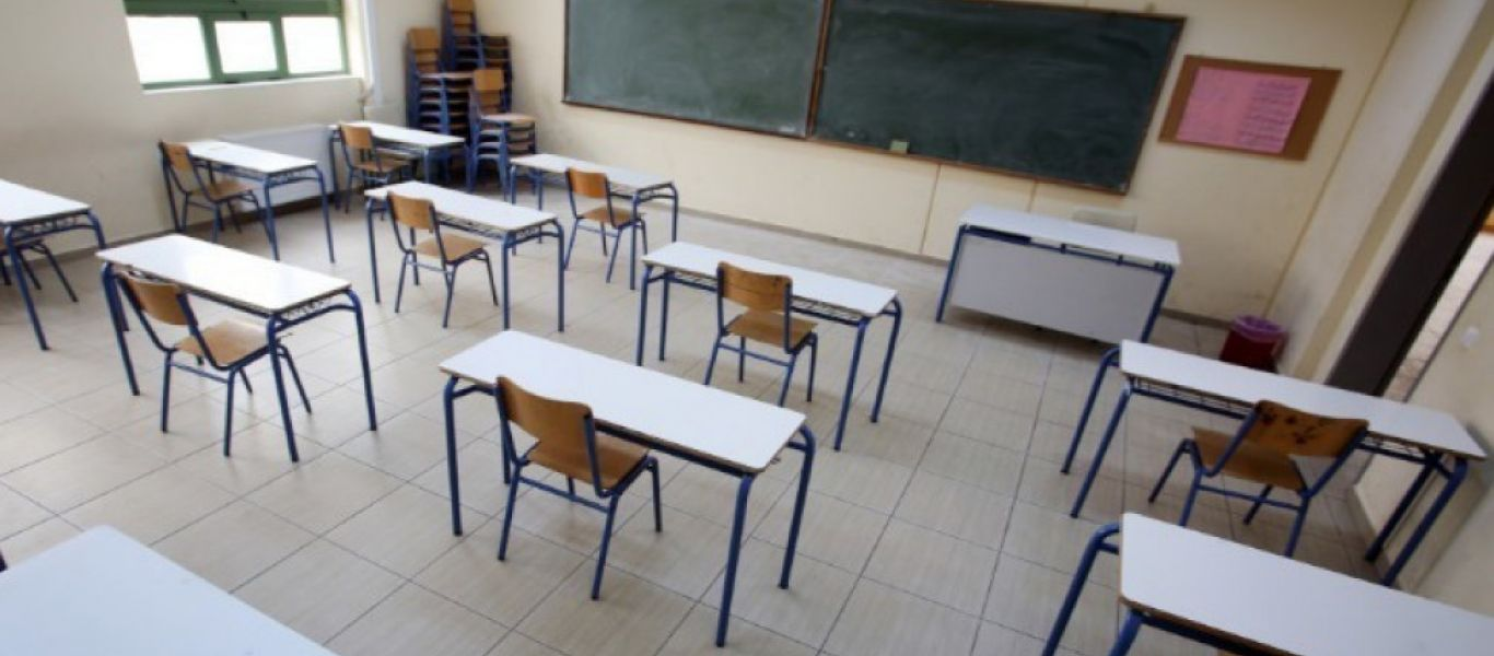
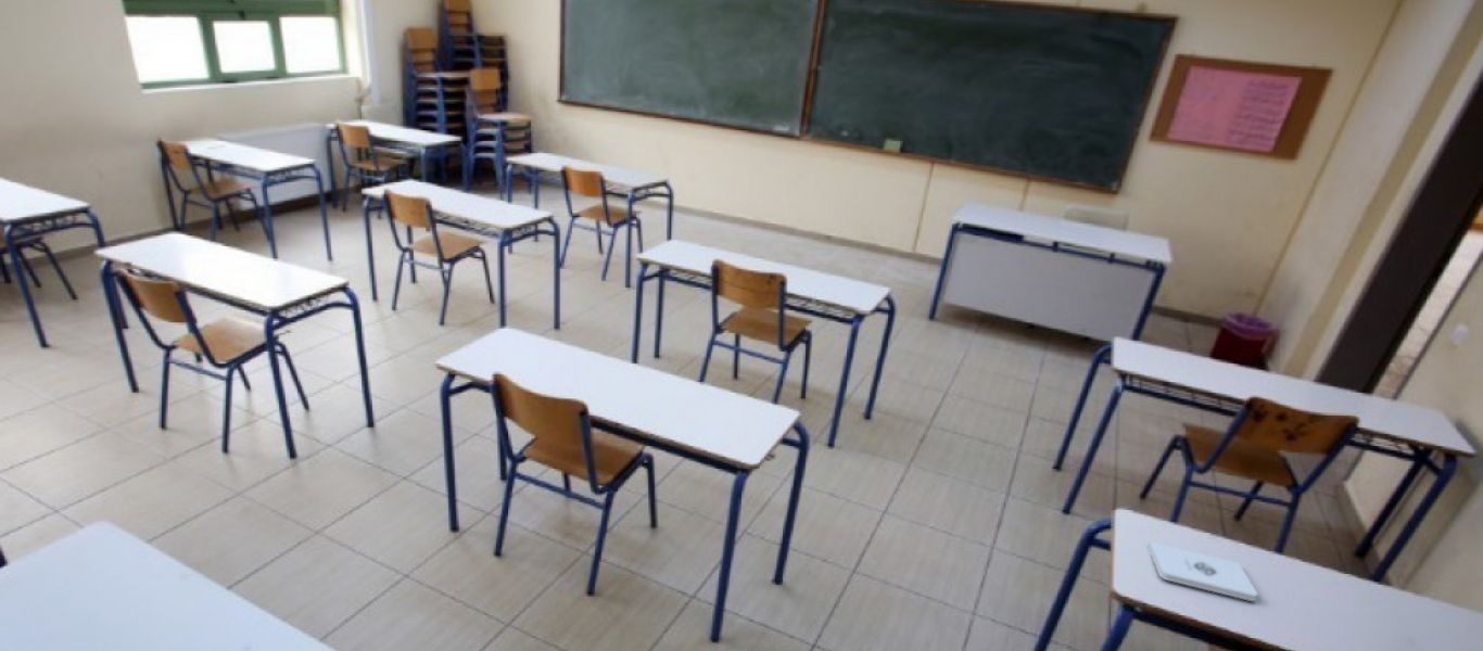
+ notepad (1201, 570)
